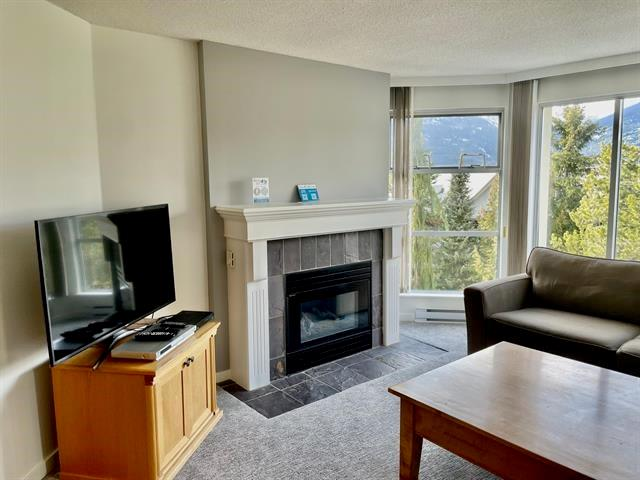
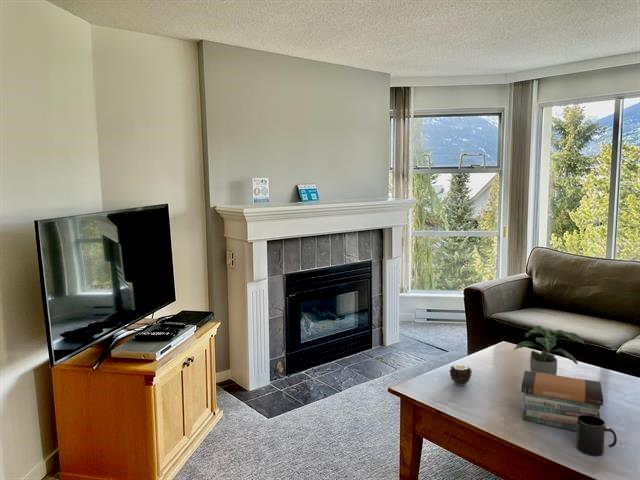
+ mug (596, 435)
+ book stack (560, 401)
+ candle (460, 373)
+ potted plant (547, 354)
